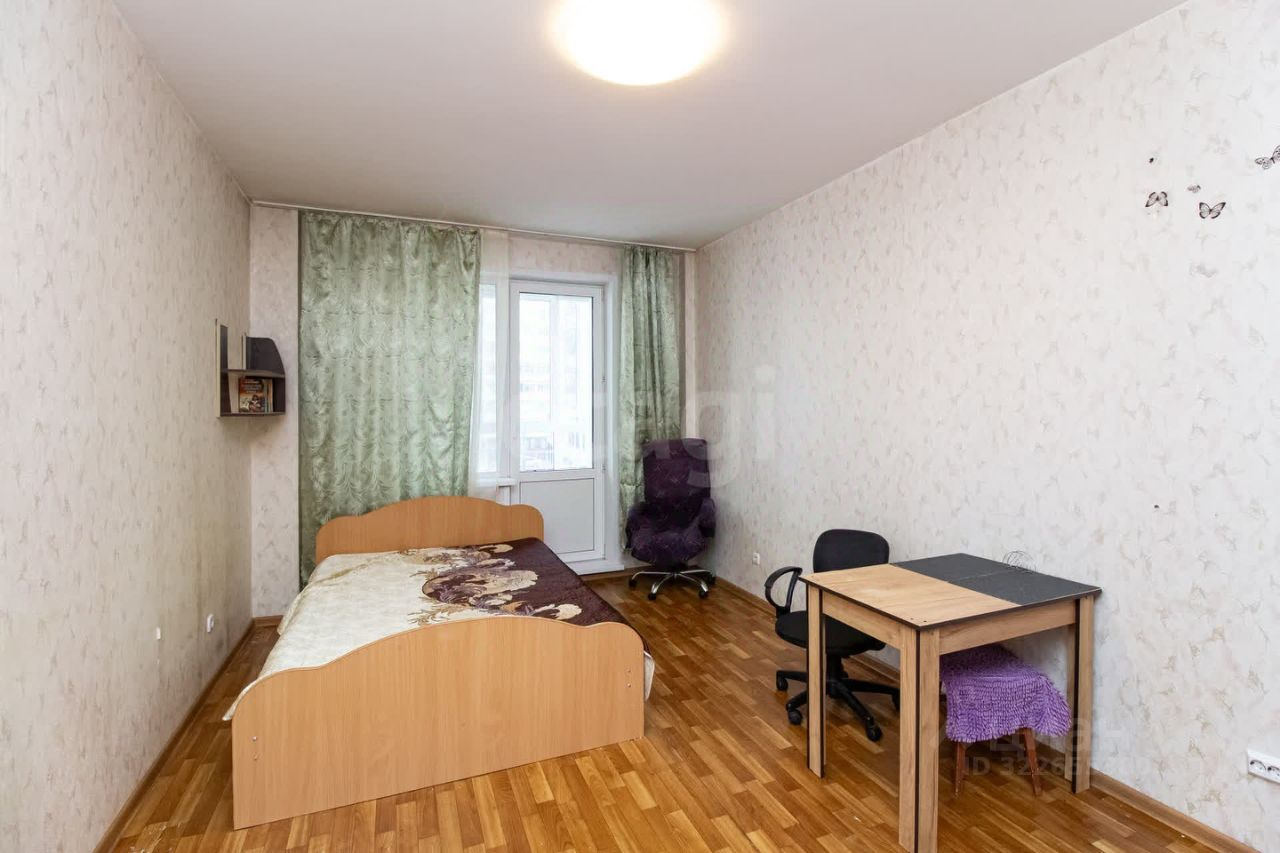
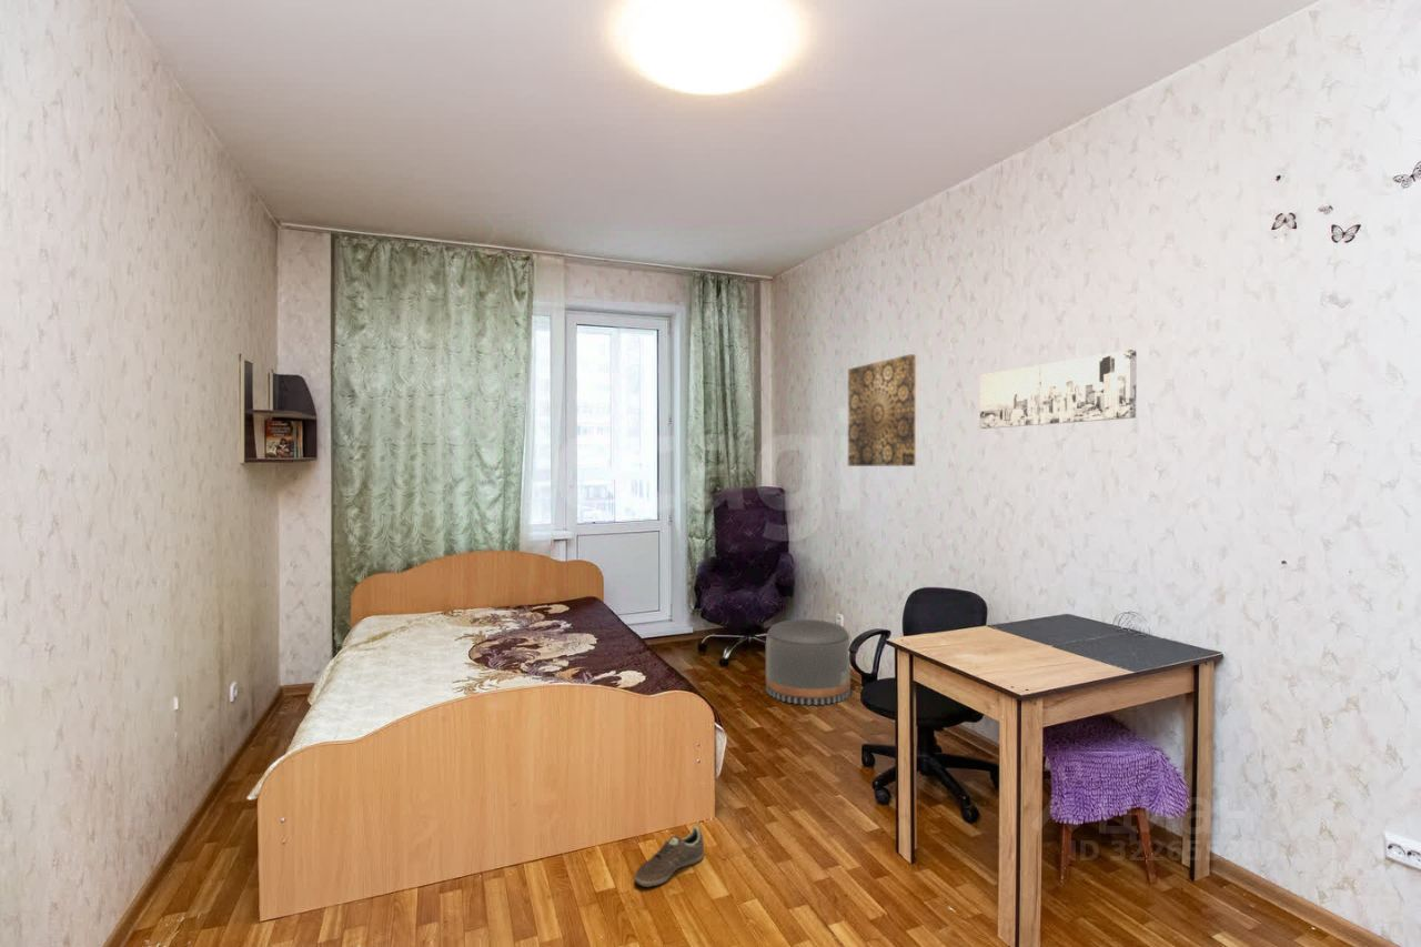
+ pouf (807, 656)
+ wall art (879, 414)
+ wall art (1048, 393)
+ sneaker (668, 853)
